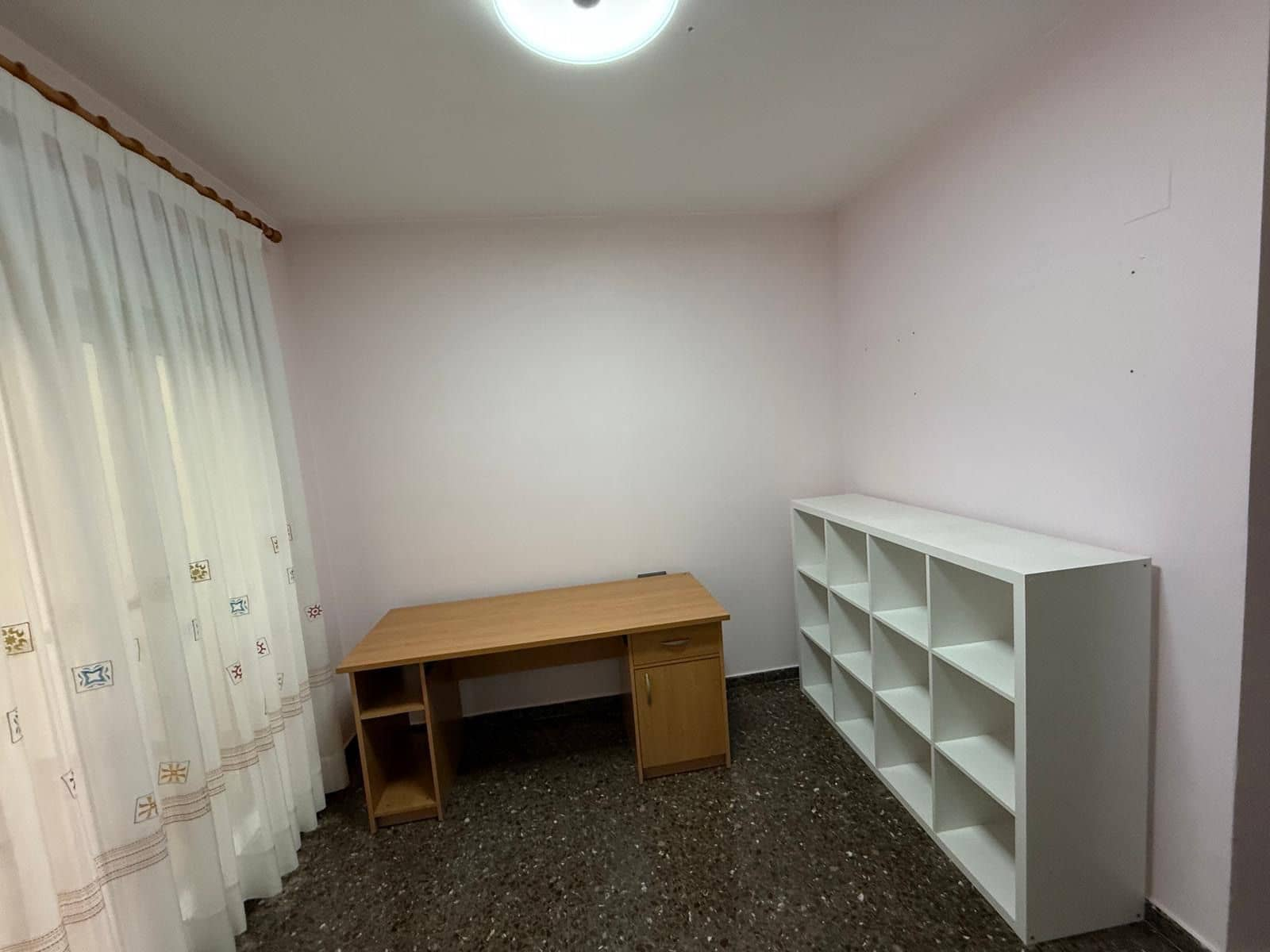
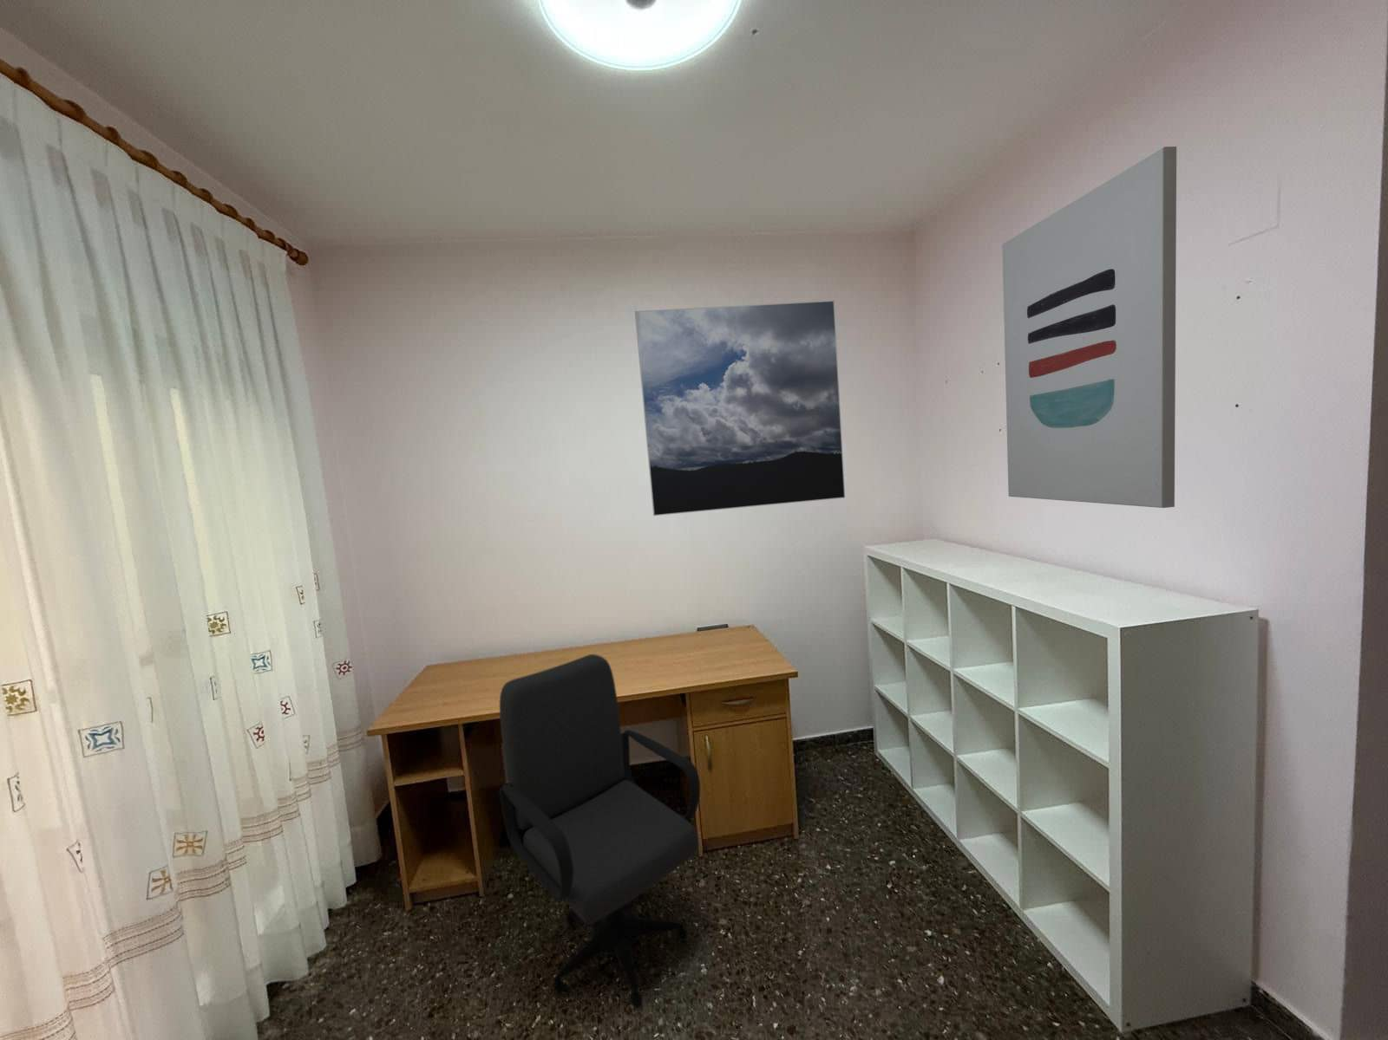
+ wall art (1074, 356)
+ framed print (742, 409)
+ office chair (602, 818)
